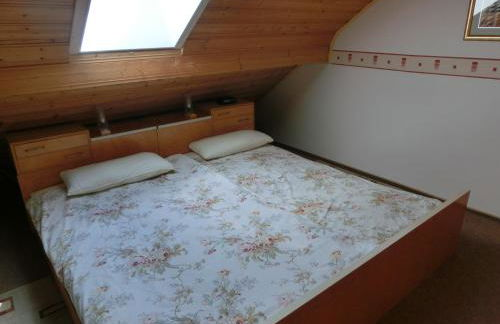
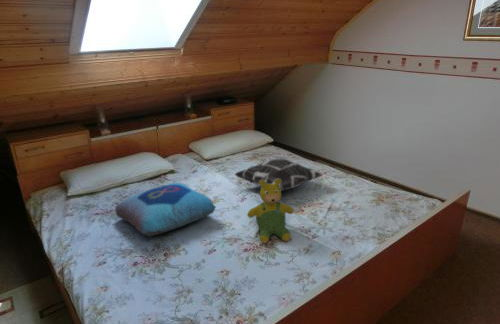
+ cushion (164, 206)
+ teddy bear (272, 209)
+ decorative pillow (278, 173)
